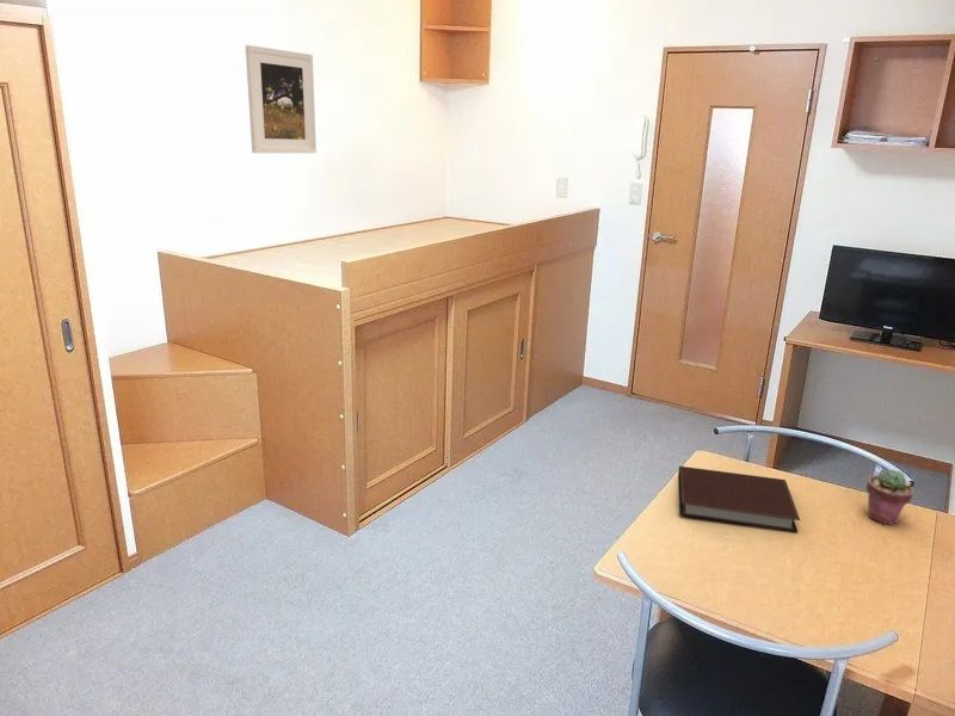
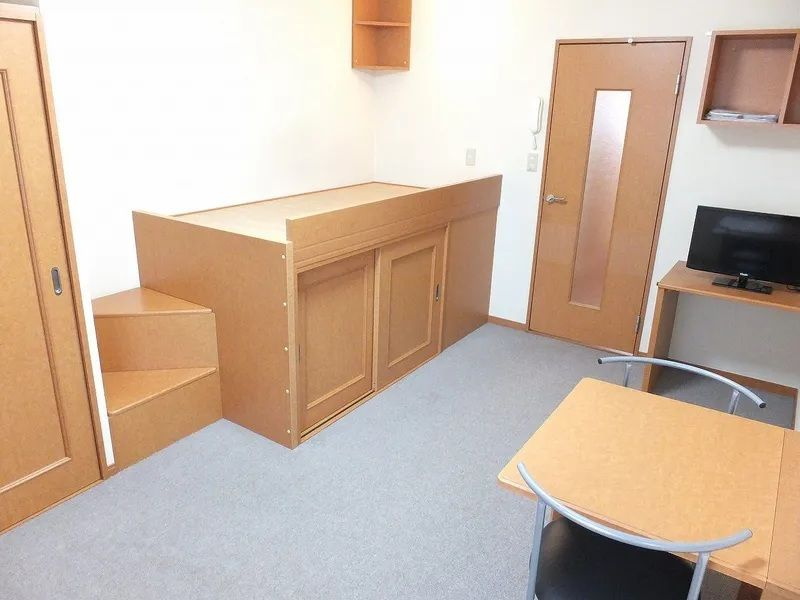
- notebook (734, 495)
- potted succulent (888, 494)
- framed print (283, 103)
